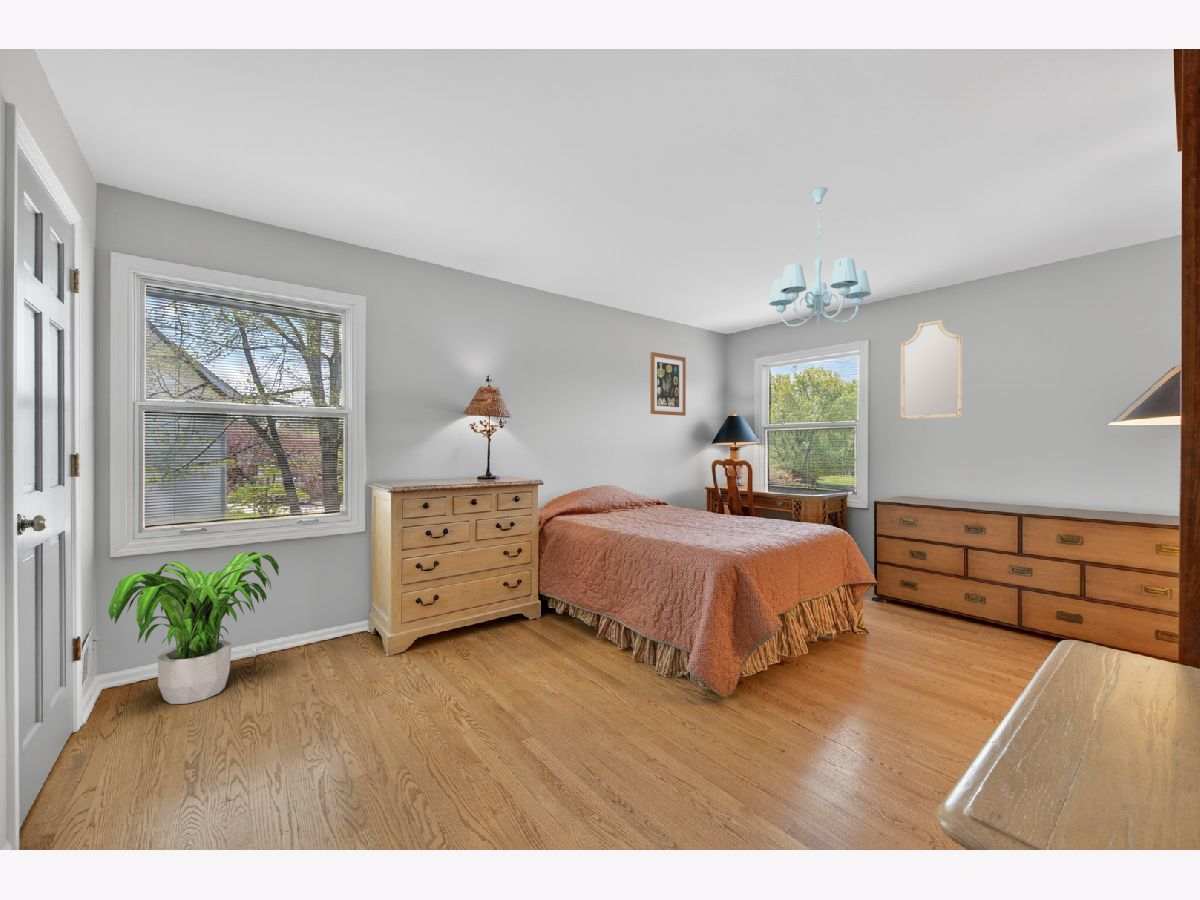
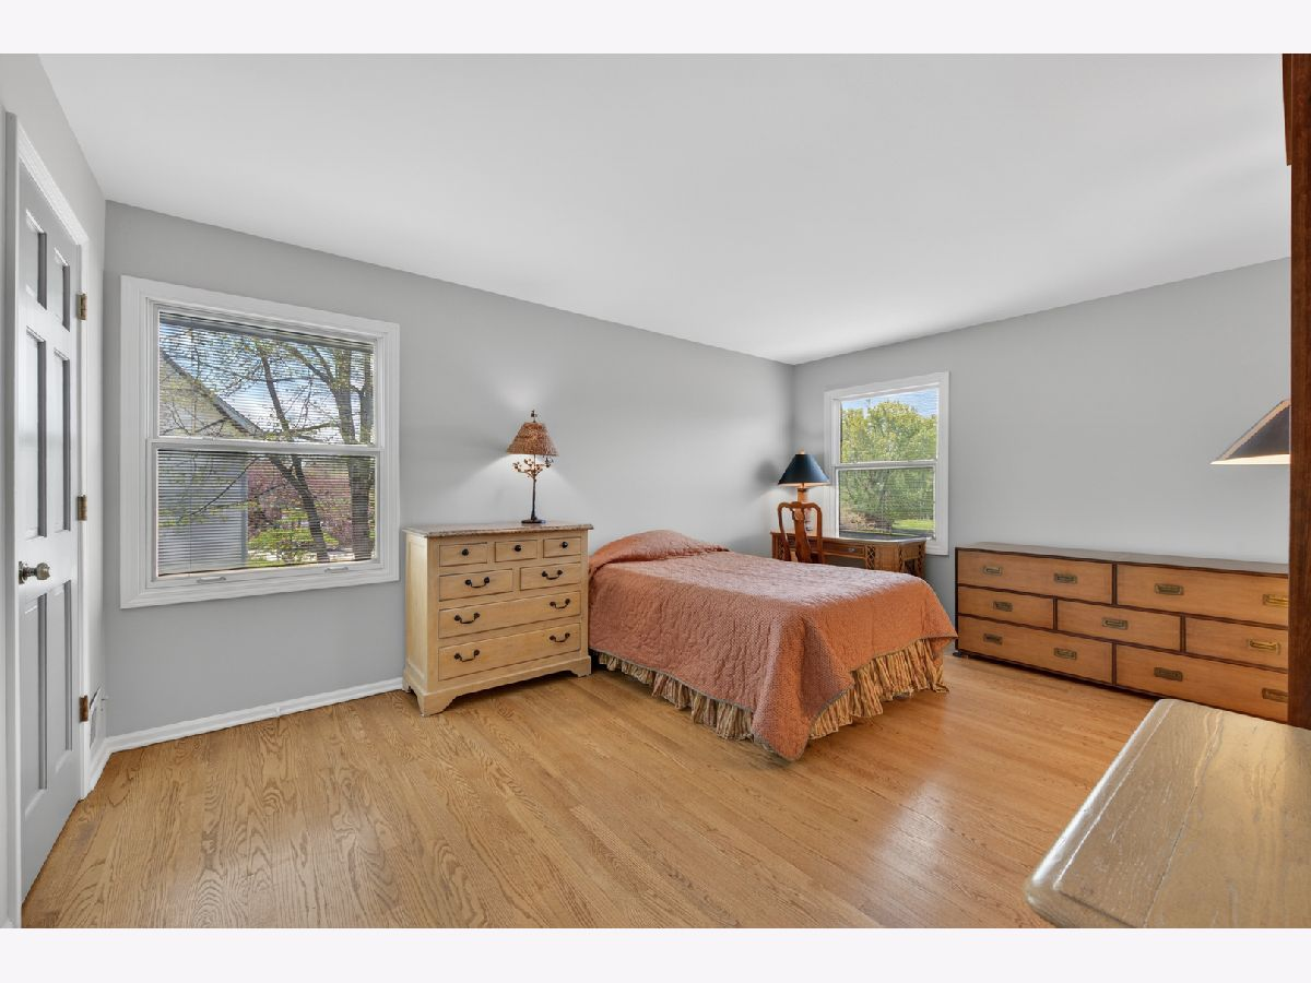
- wall art (668, 384)
- home mirror (930, 370)
- chandelier (818, 258)
- potted plant (203, 625)
